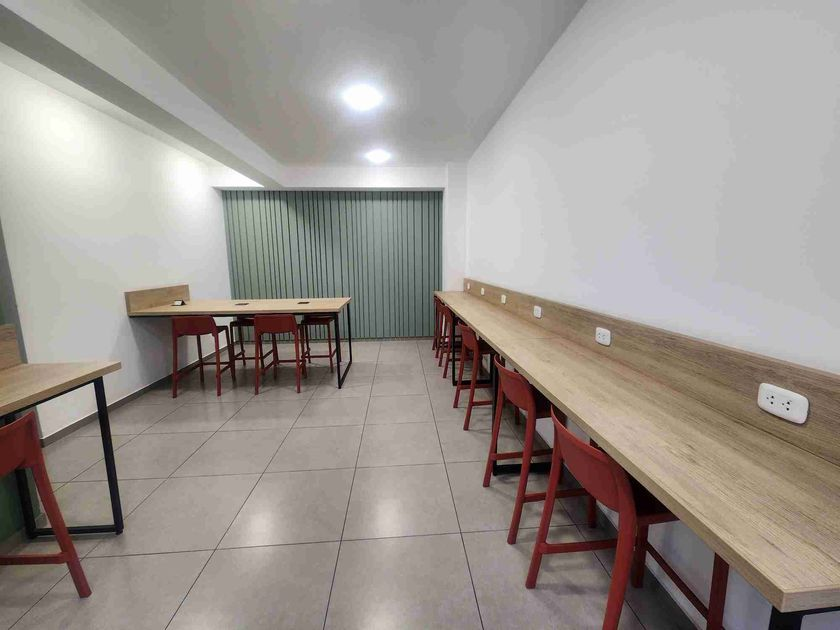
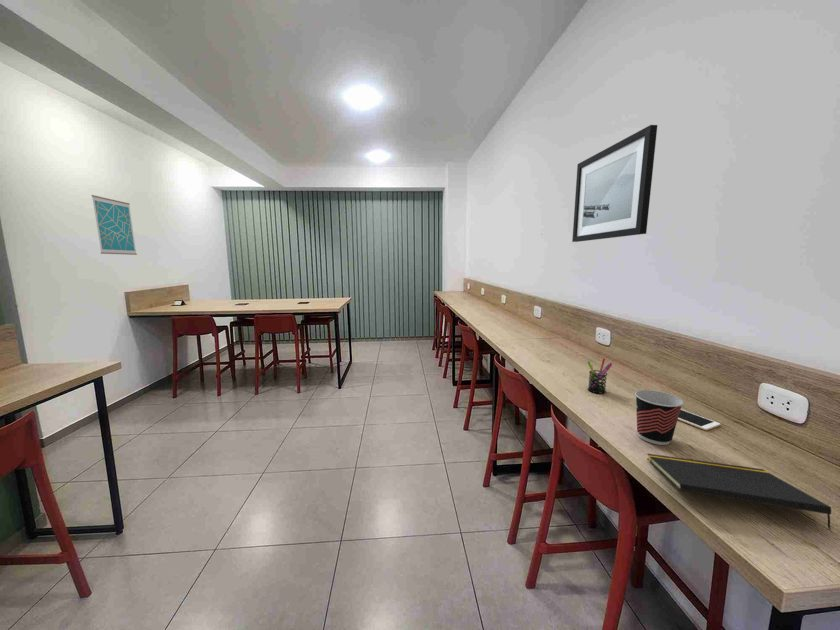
+ notepad (724, 479)
+ pen holder (596, 373)
+ wall art (607, 194)
+ cell phone (682, 415)
+ cup (656, 417)
+ wall art (115, 227)
